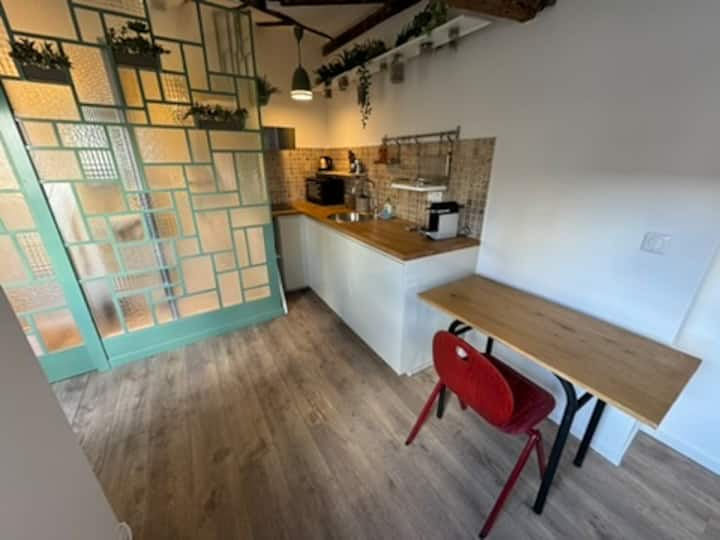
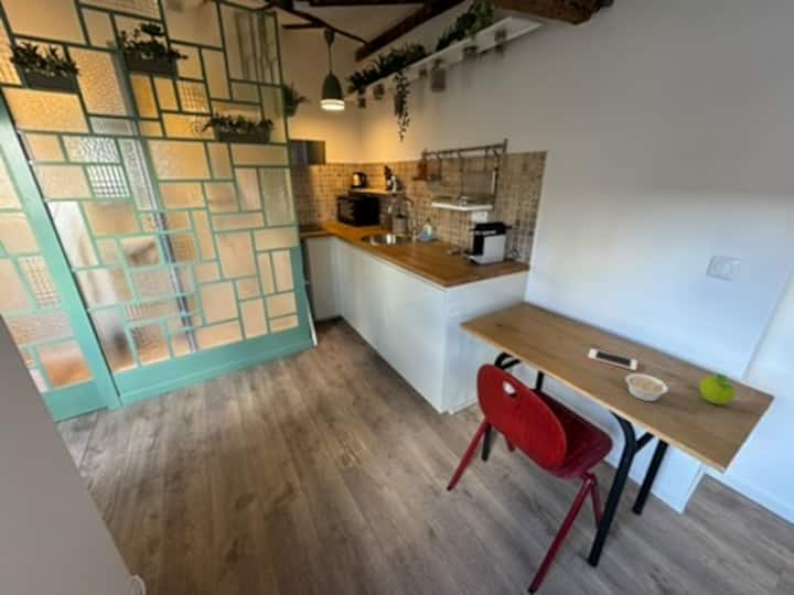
+ cell phone (611, 359)
+ legume (645, 387)
+ fruit (716, 389)
